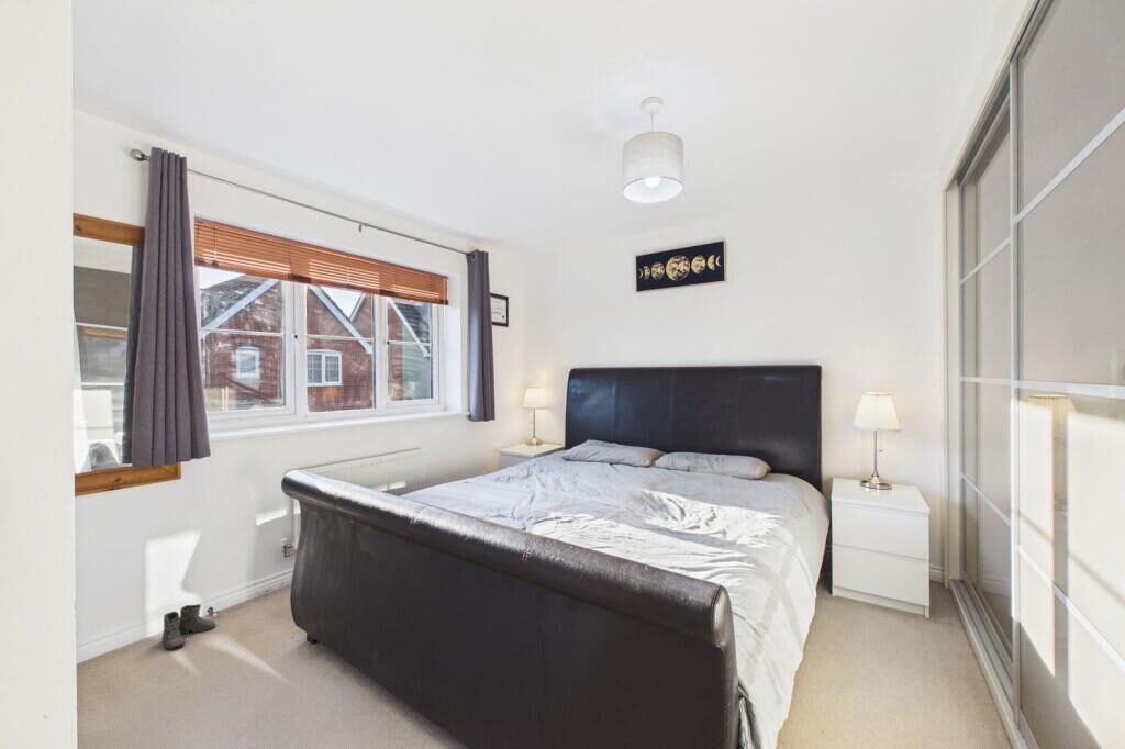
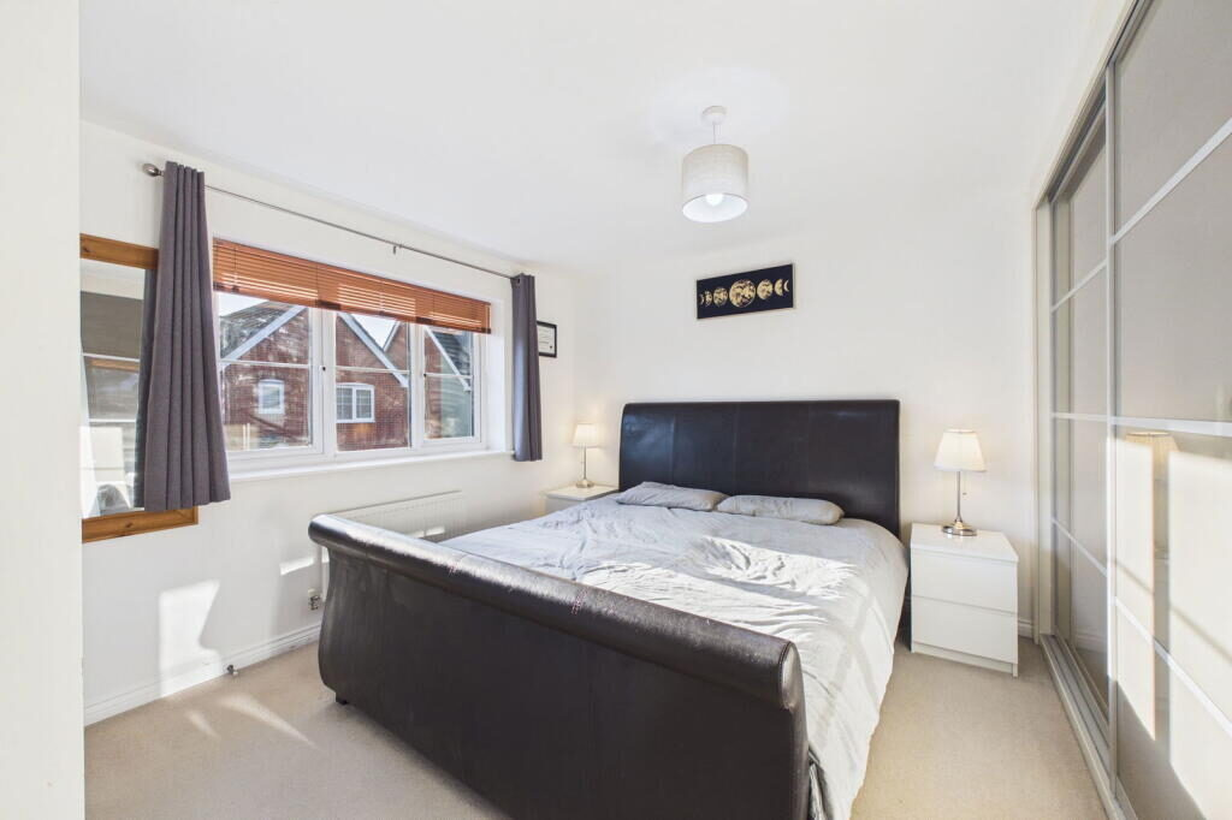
- boots (185, 624)
